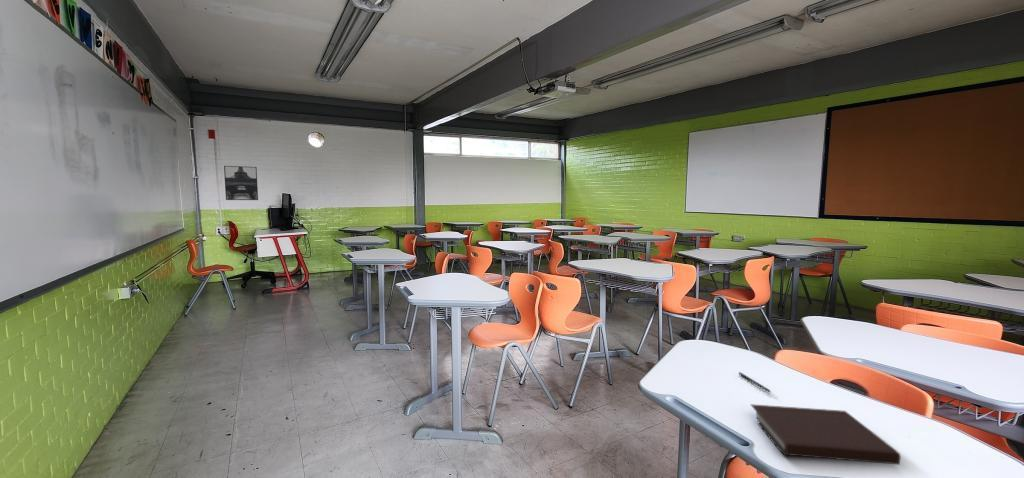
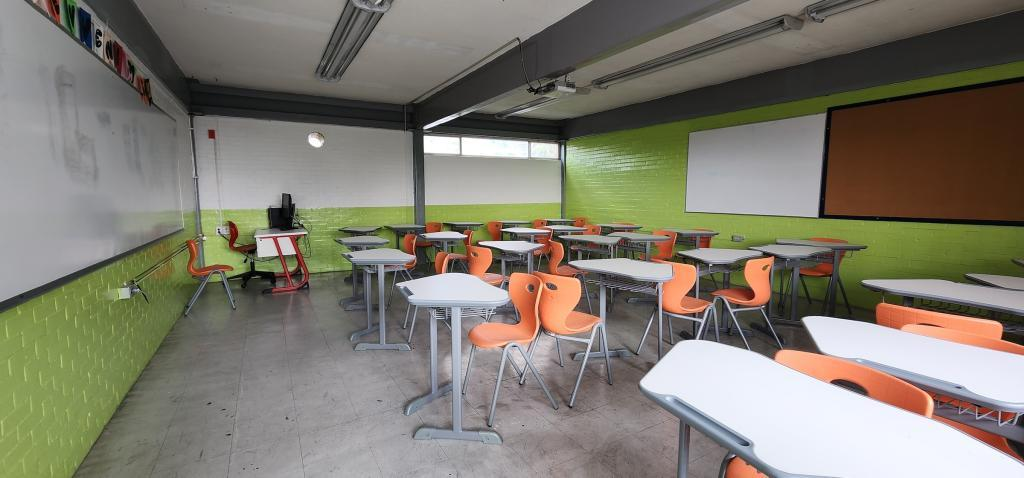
- notebook (817, 431)
- wall art (241, 183)
- pen (754, 382)
